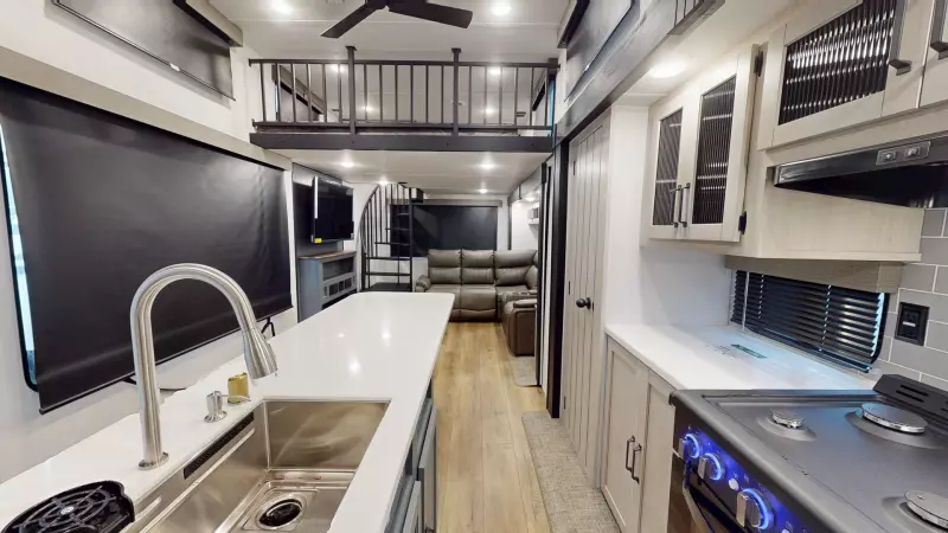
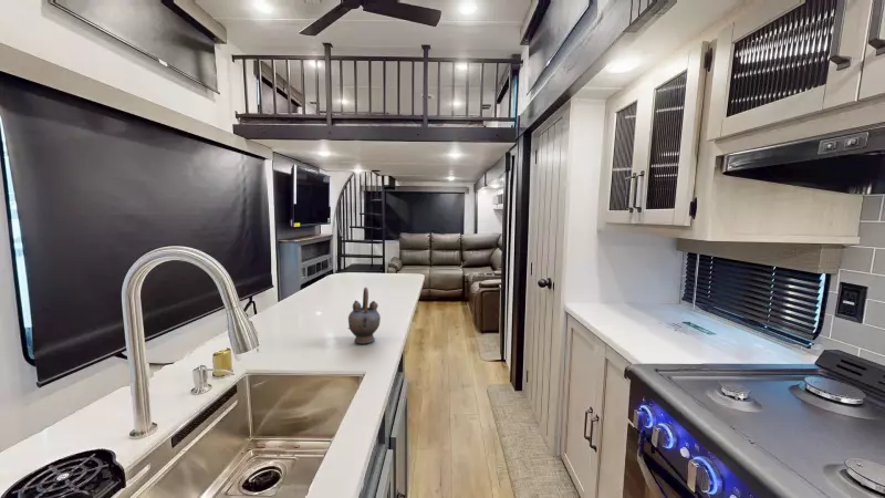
+ teapot (364, 315)
